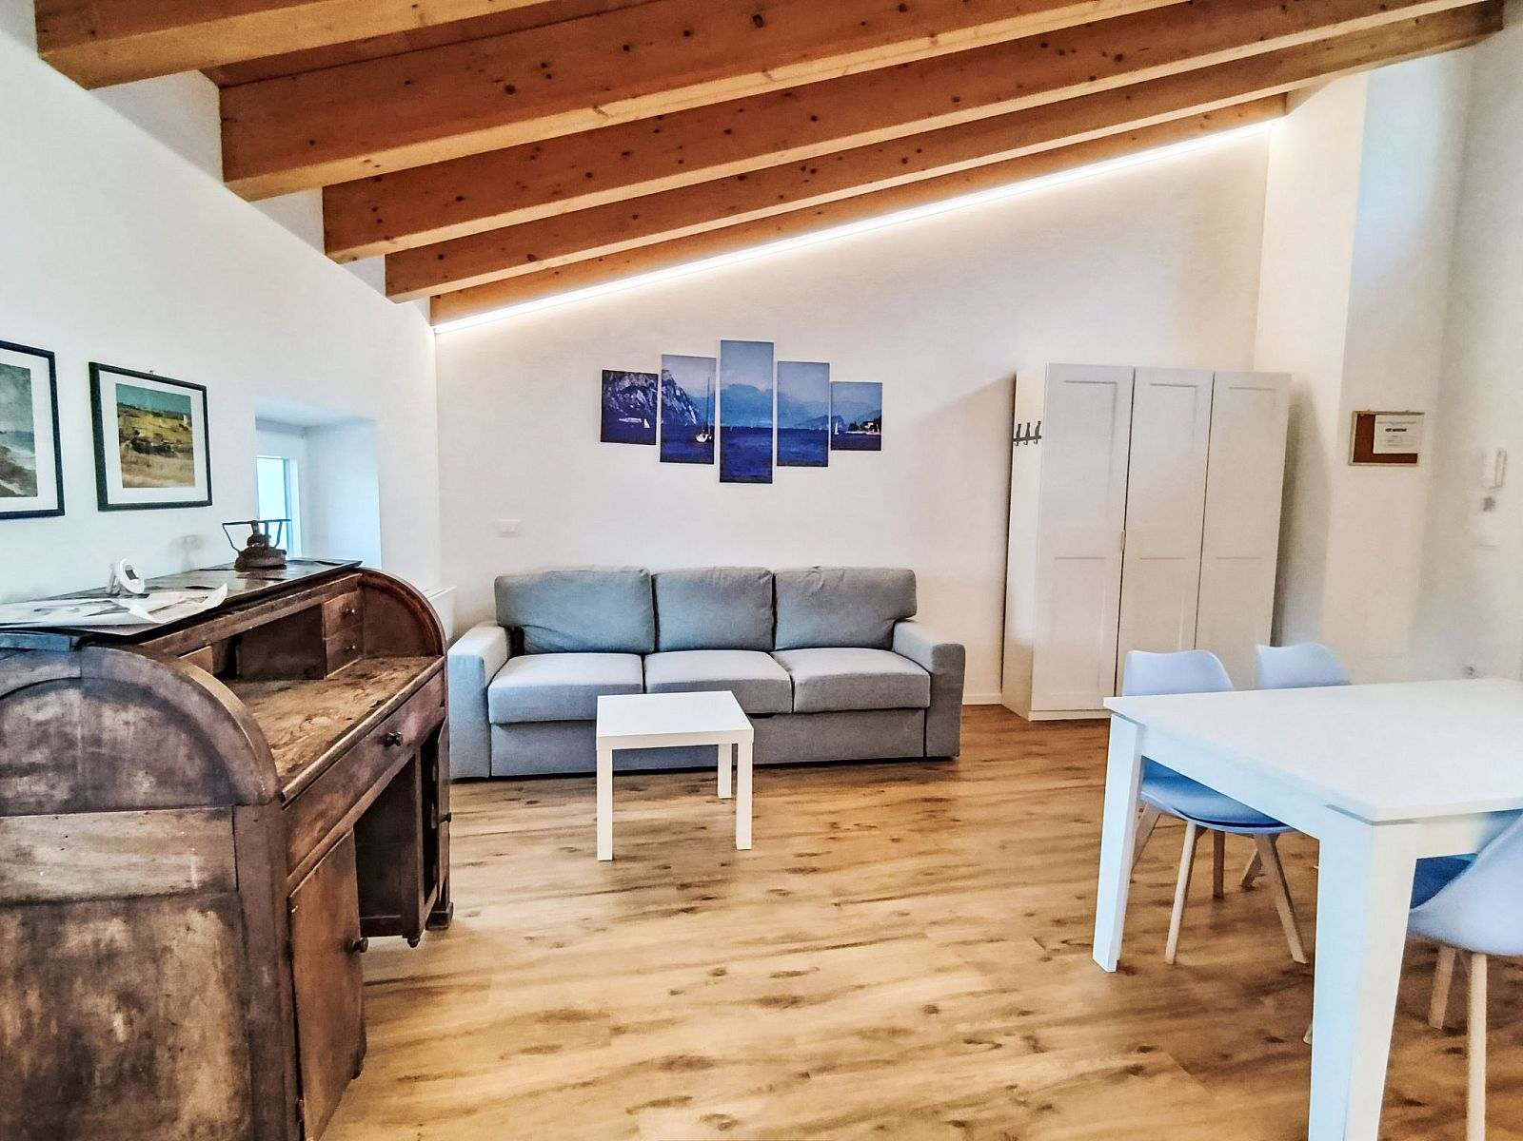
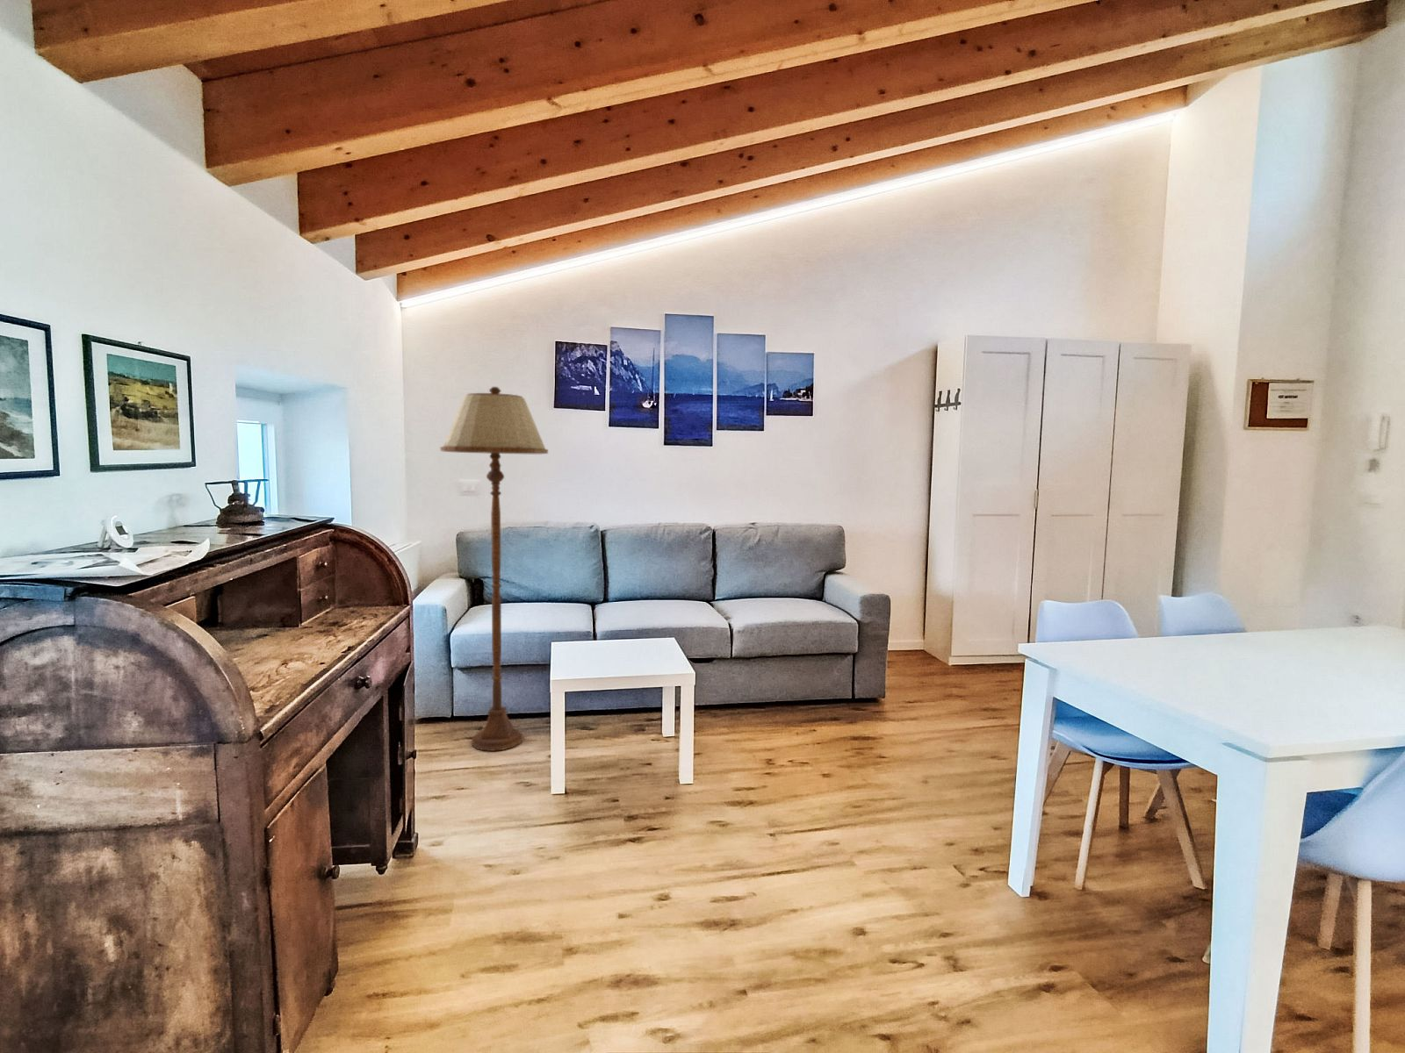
+ floor lamp (496, 567)
